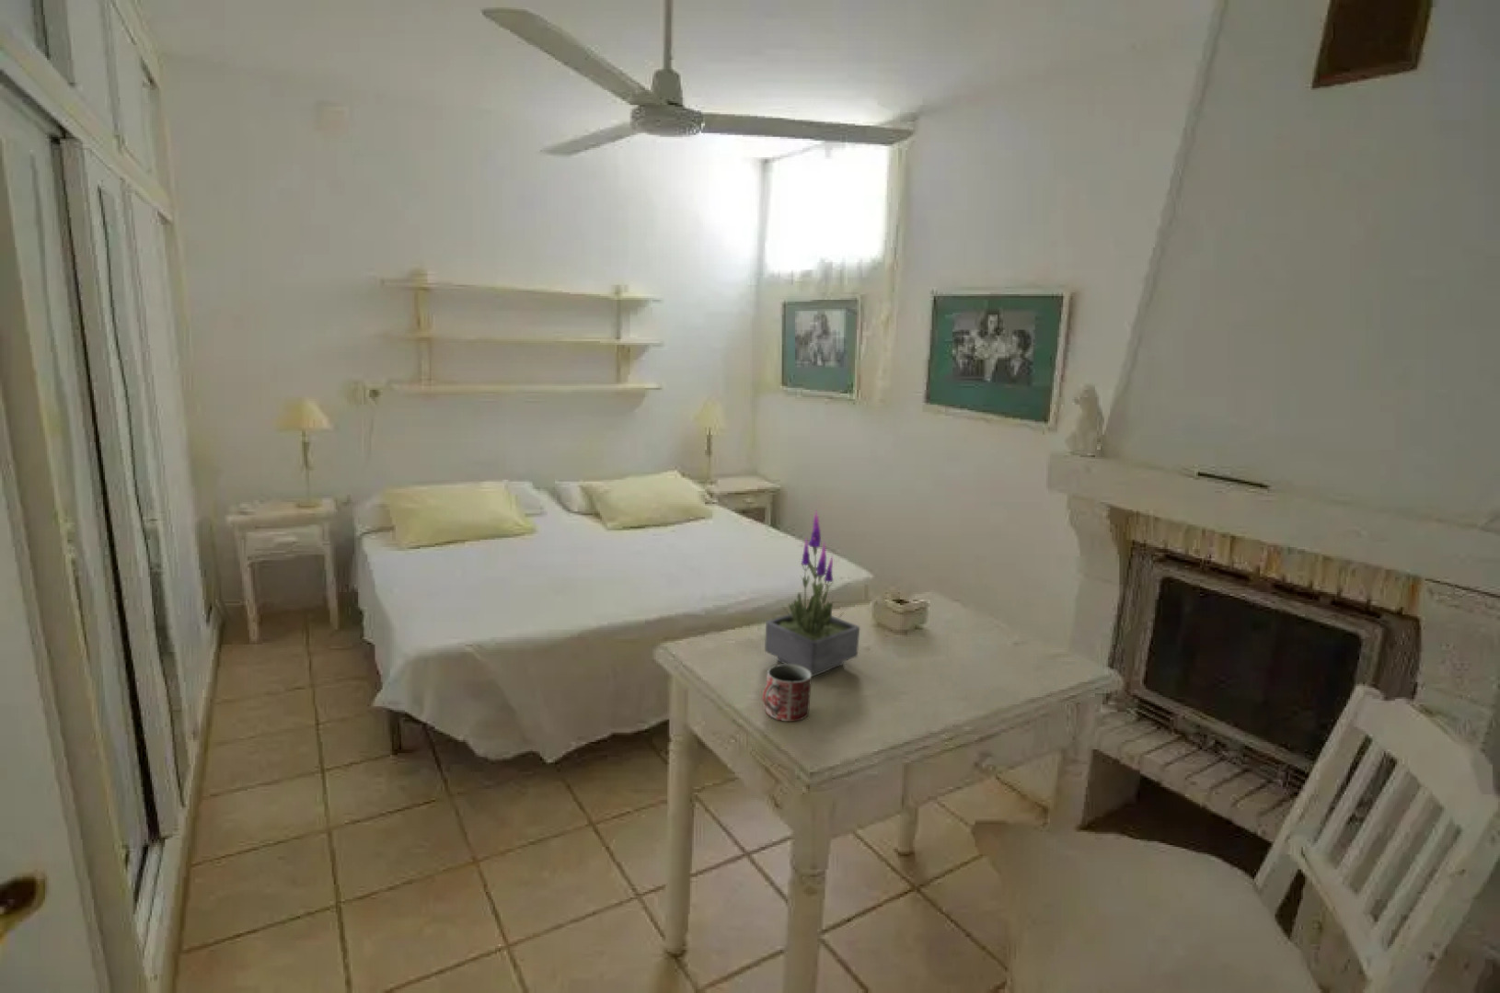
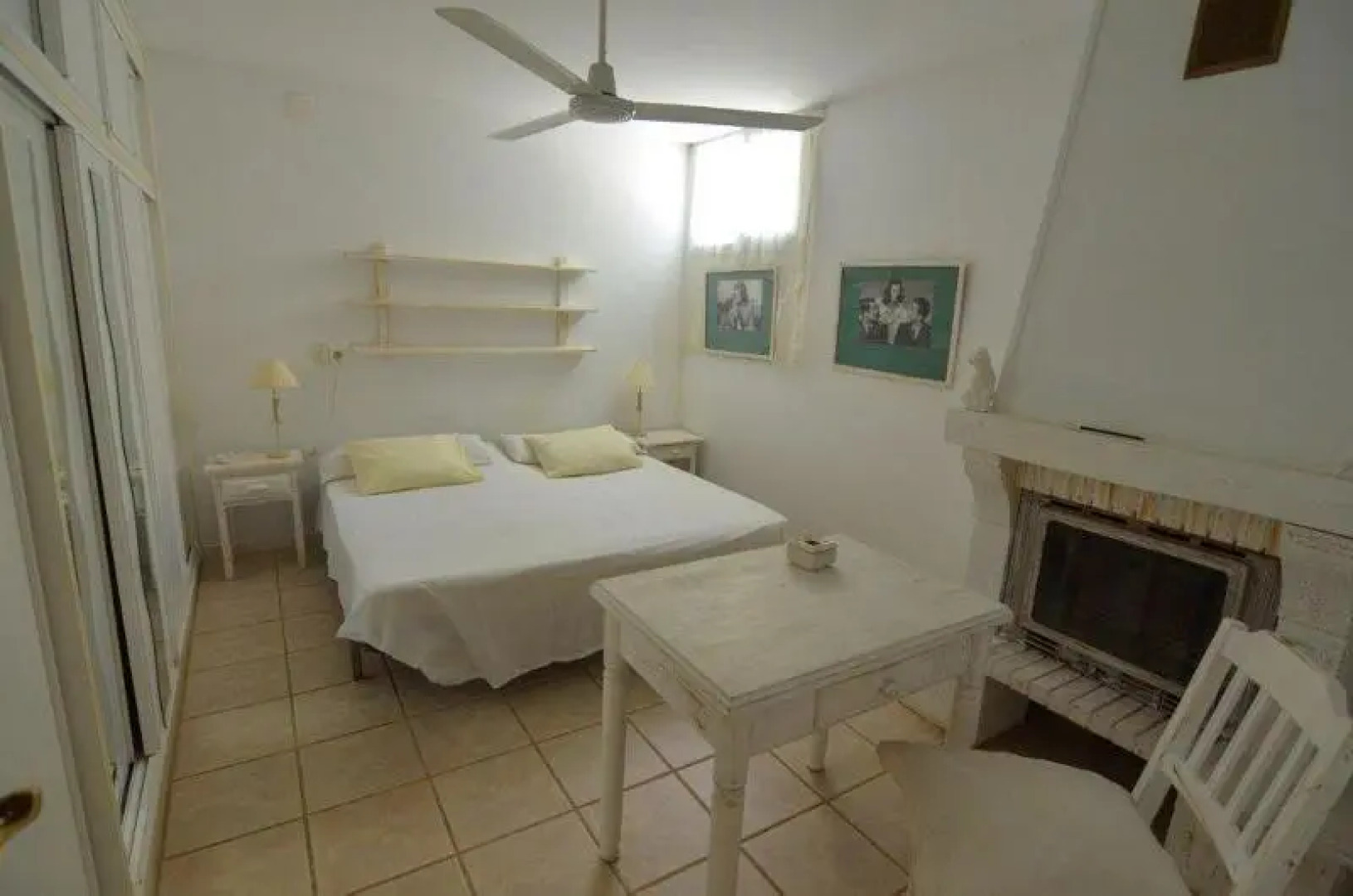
- mug (782, 694)
- potted plant (815, 587)
